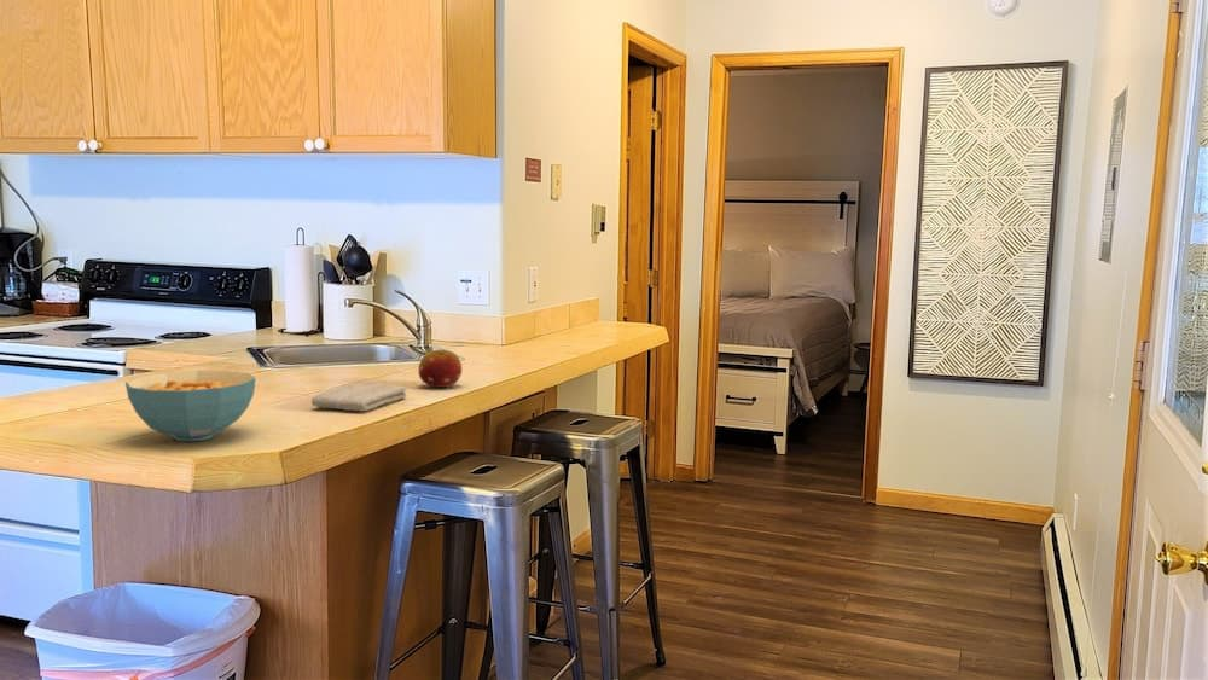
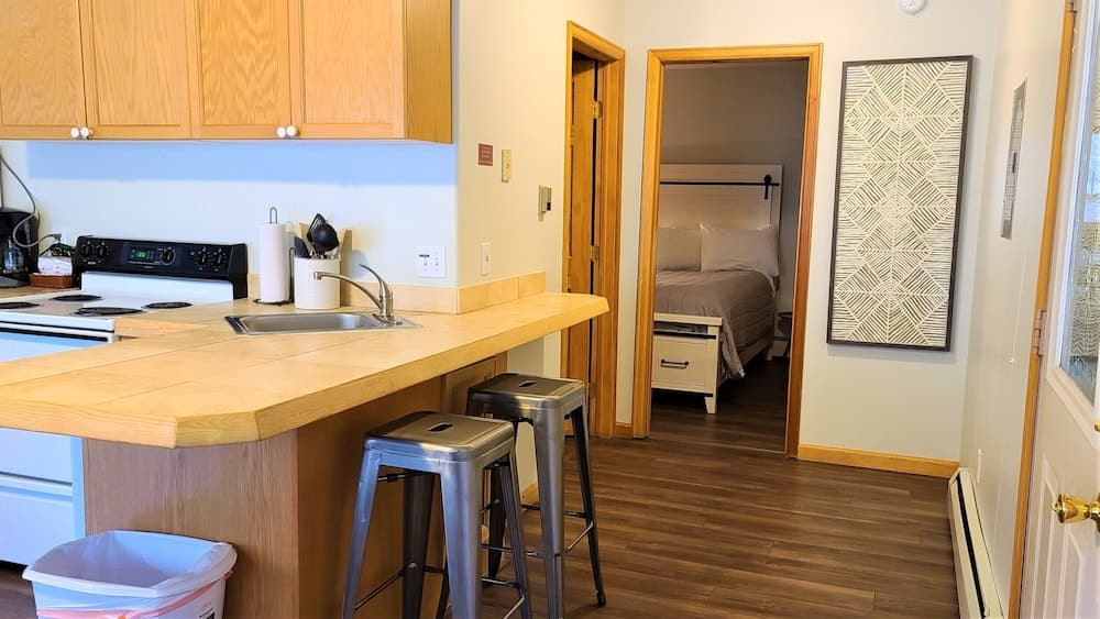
- fruit (440, 368)
- cereal bowl (192, 408)
- washcloth (361, 395)
